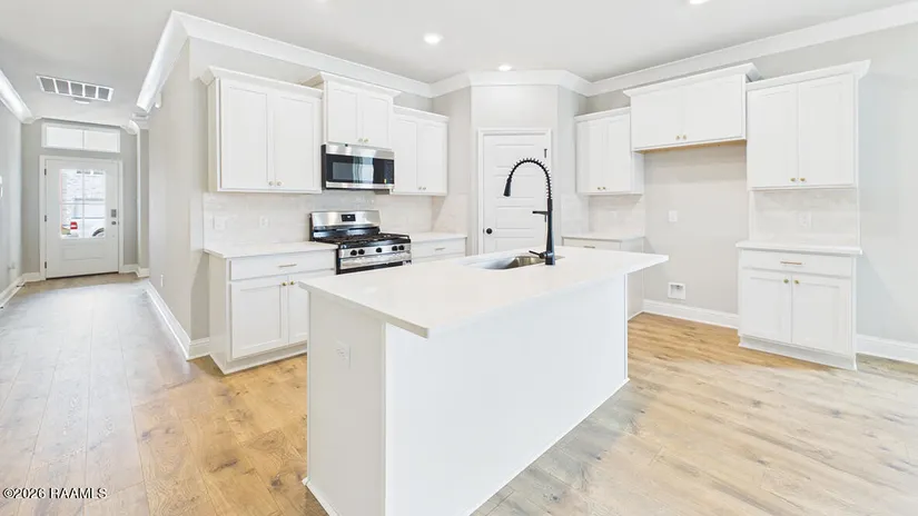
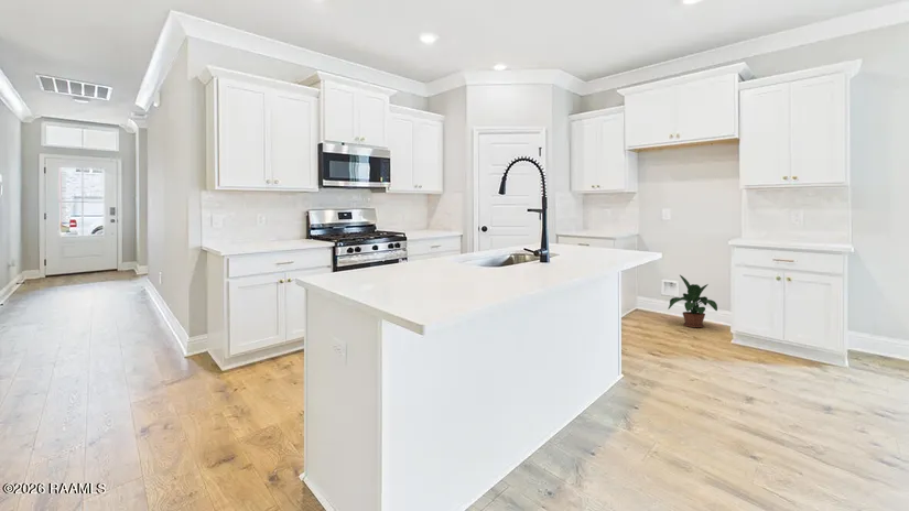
+ potted plant (693, 300)
